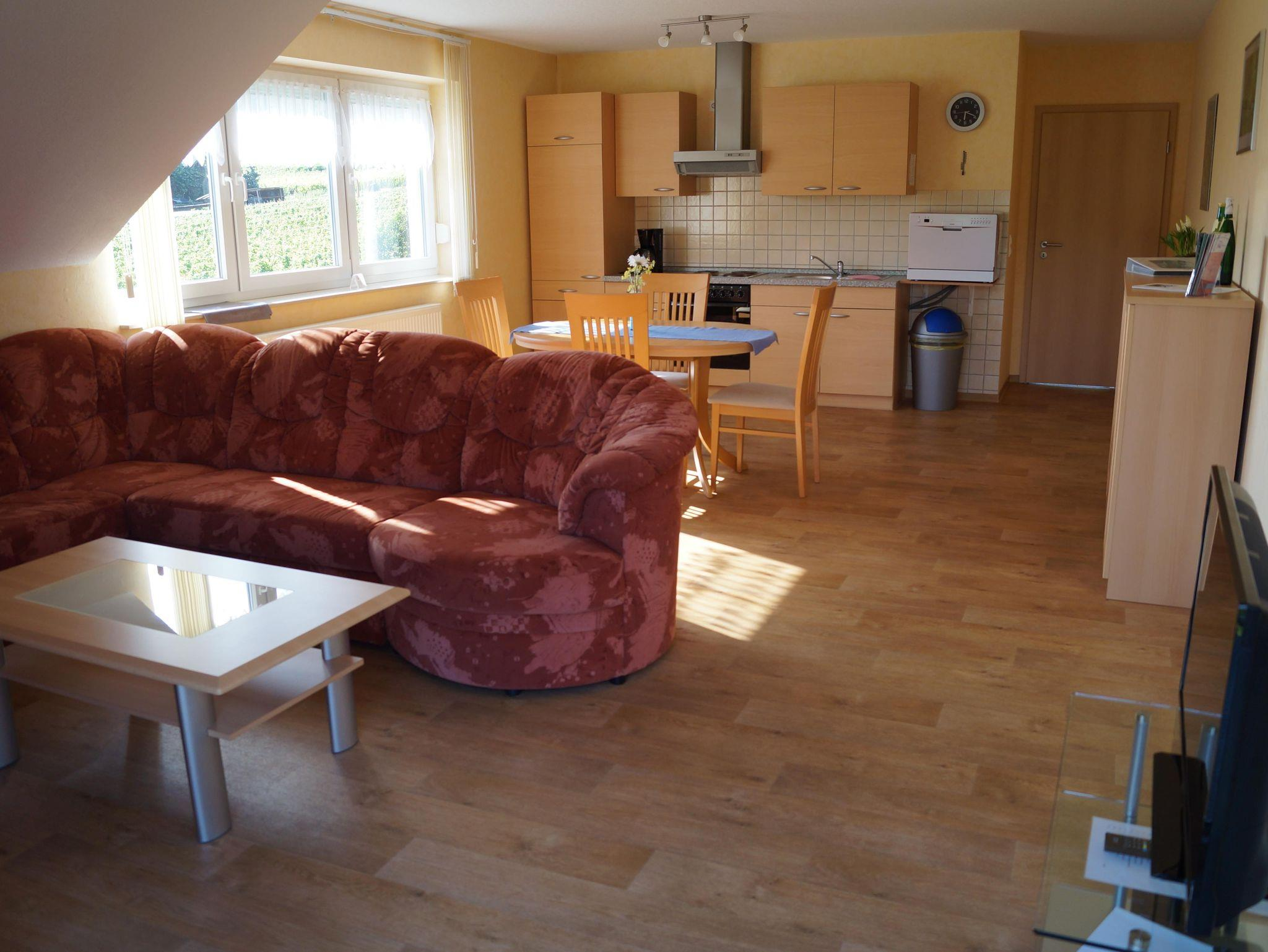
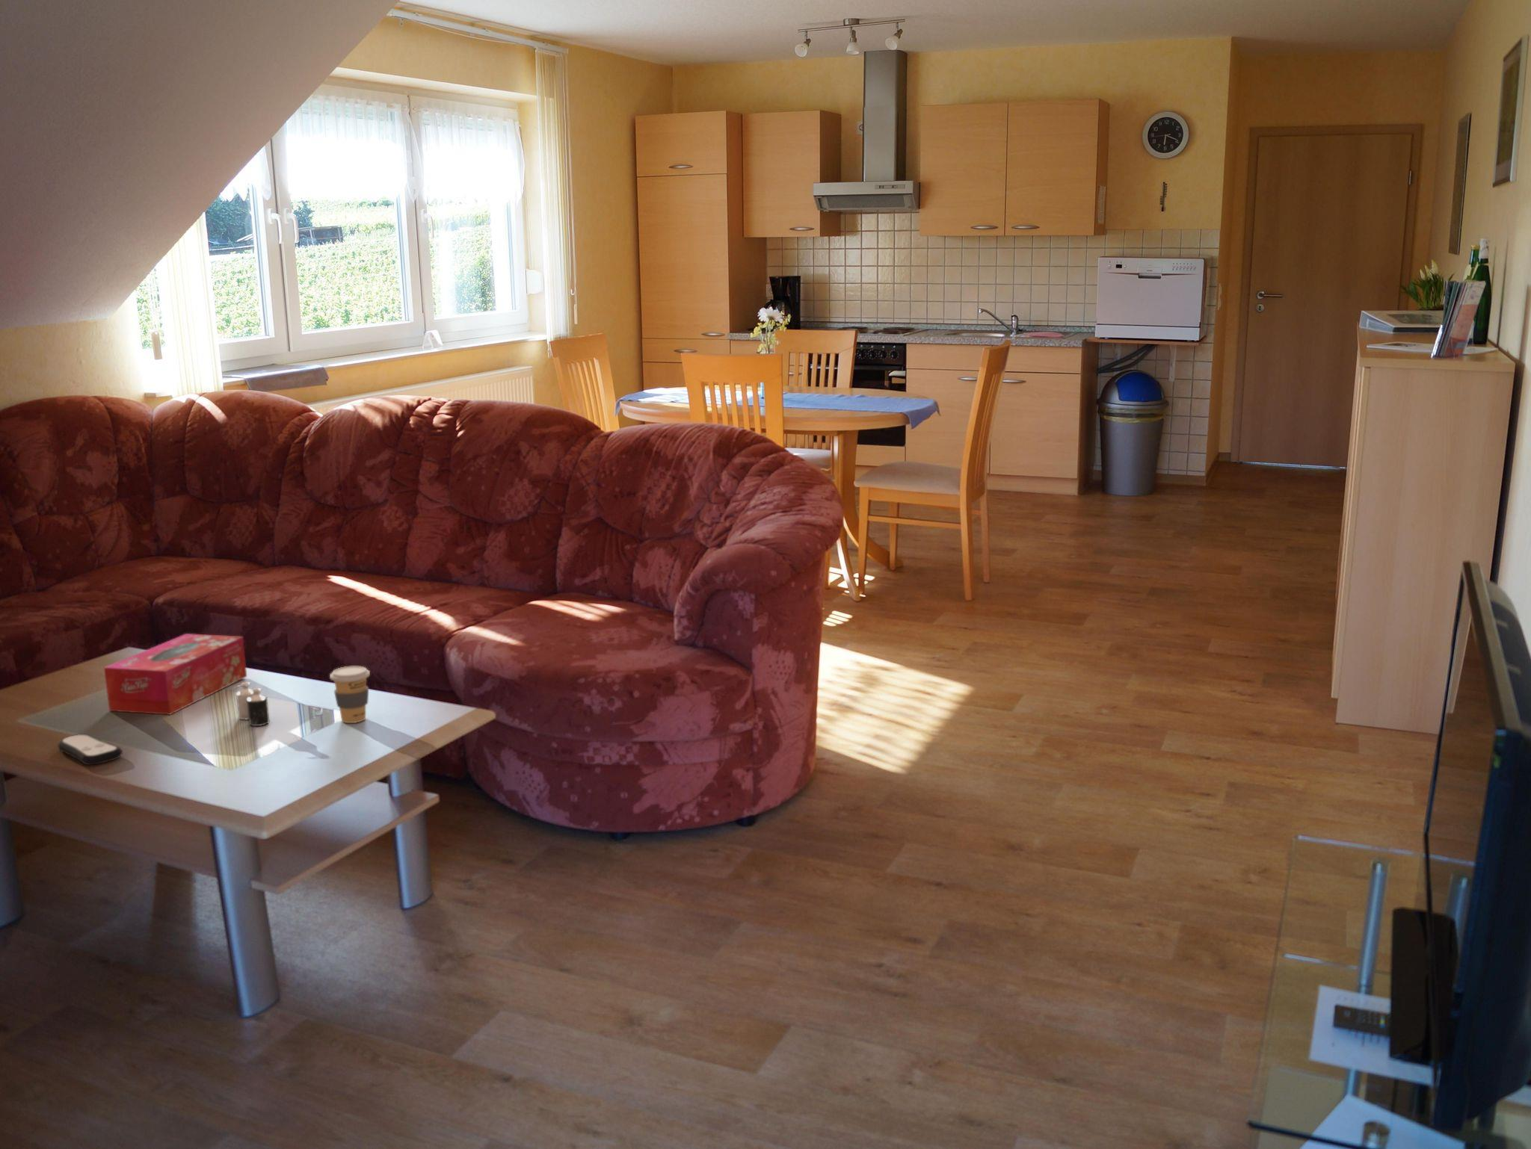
+ tissue box (177, 671)
+ remote control (87, 748)
+ coffee cup (351, 695)
+ candle (250, 702)
